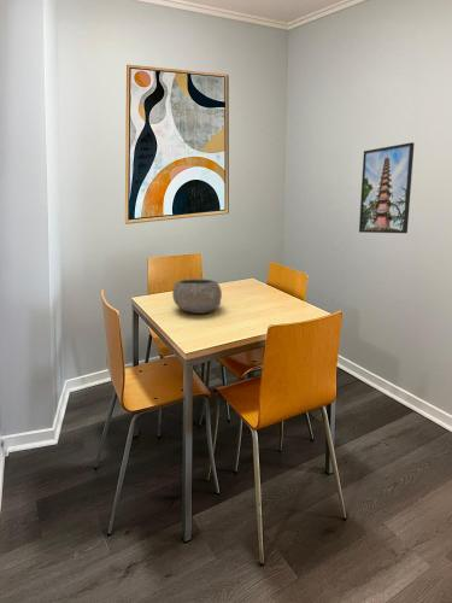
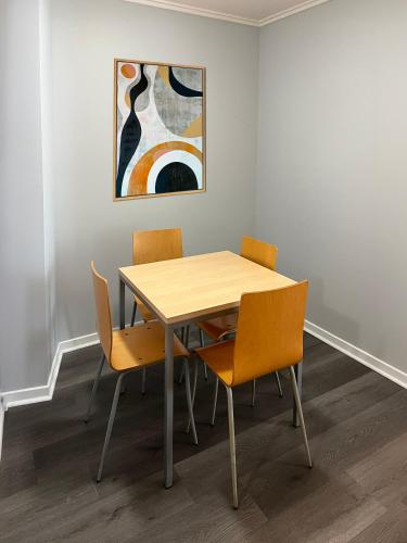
- bowl (196, 295)
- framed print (385, 191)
